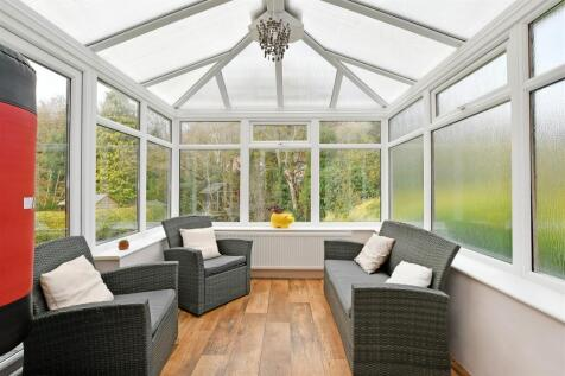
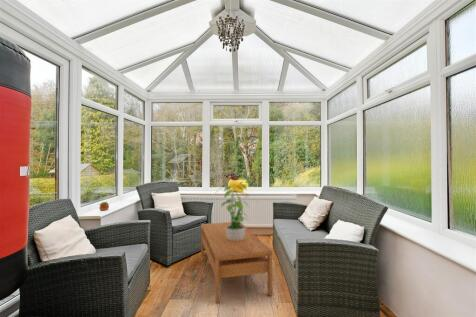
+ coffee table (230, 253)
+ potted plant (232, 210)
